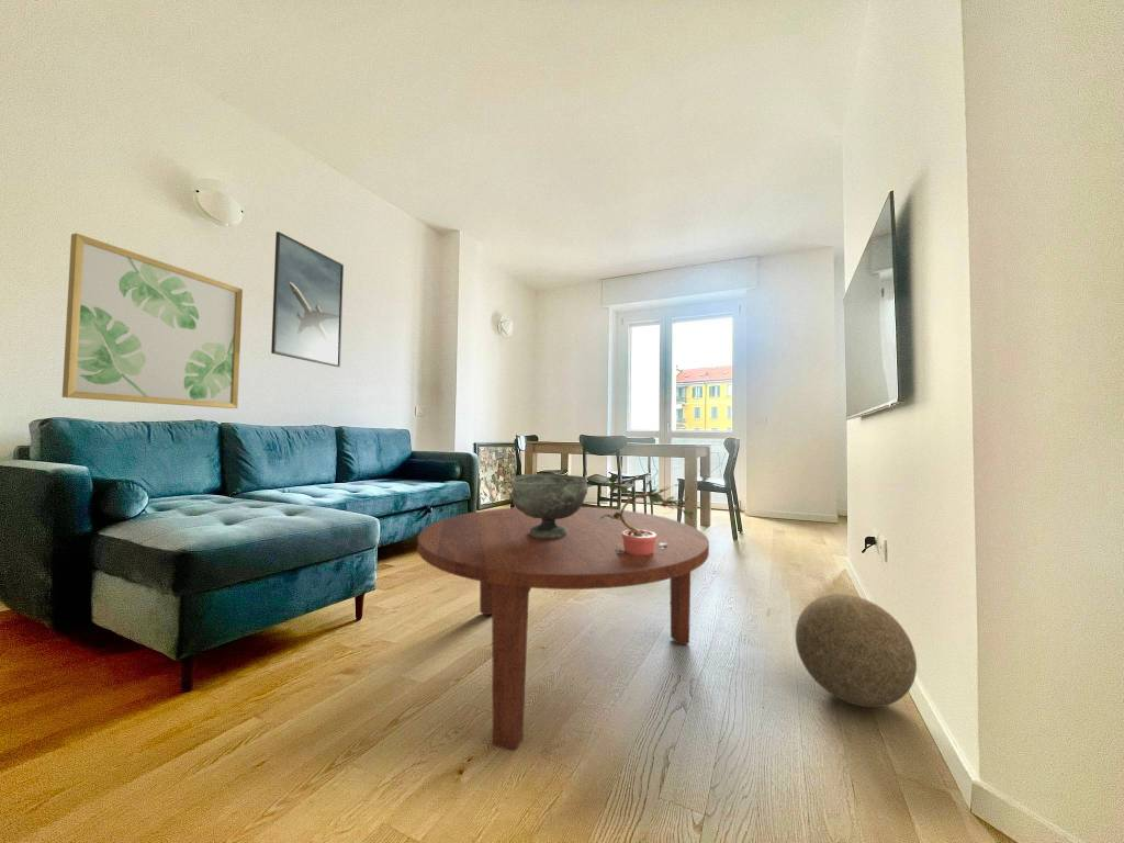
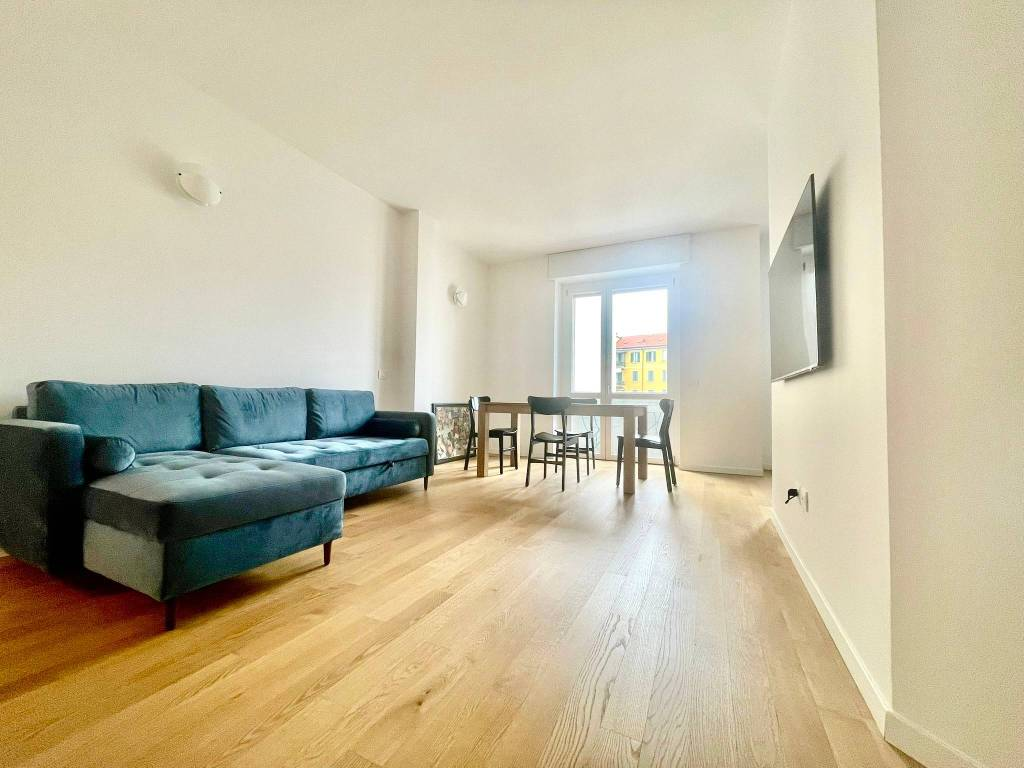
- wall art (167, 334)
- decorative ball (852, 647)
- potted plant (652, 502)
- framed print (311, 304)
- decorative bowl (549, 504)
- coffee table (562, 588)
